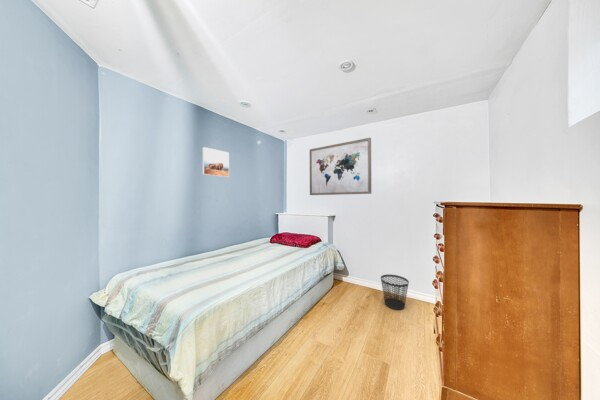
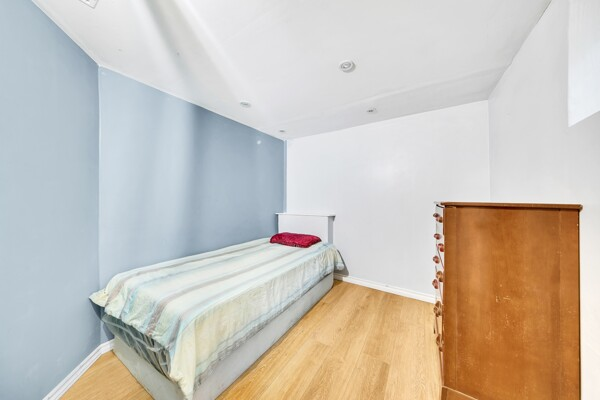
- wall art (337, 169)
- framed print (216, 162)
- wastebasket (394, 292)
